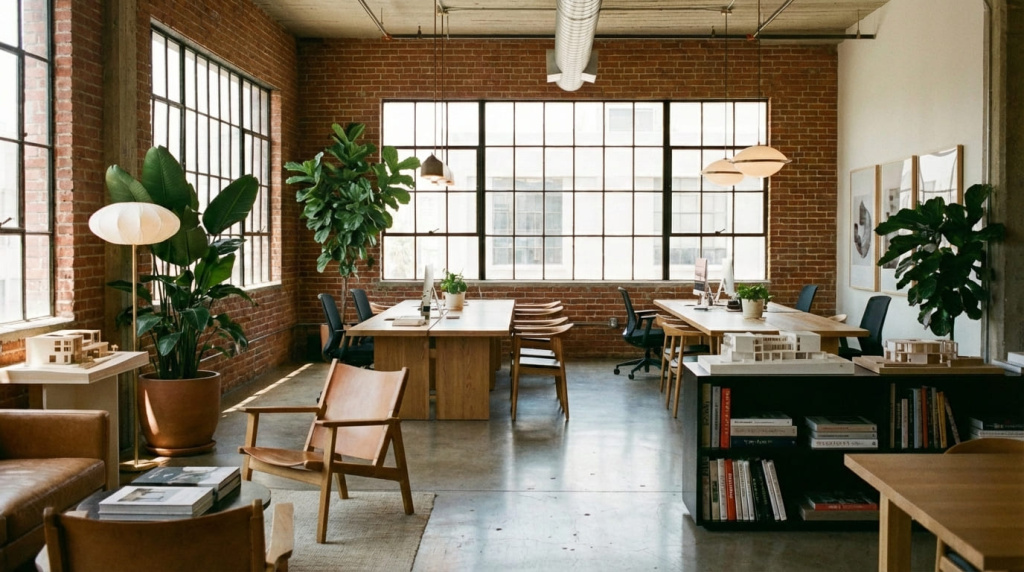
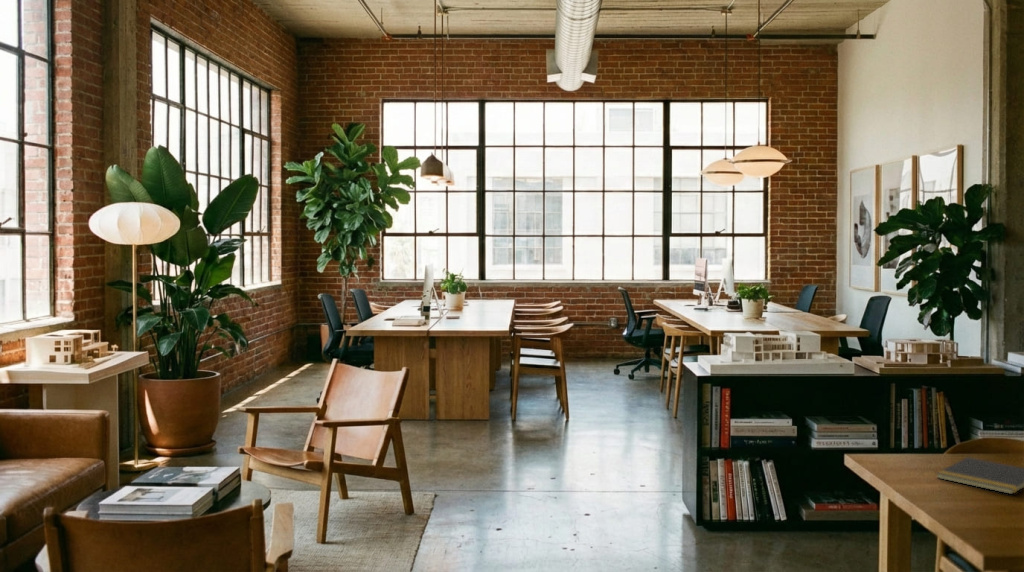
+ notepad (988, 474)
